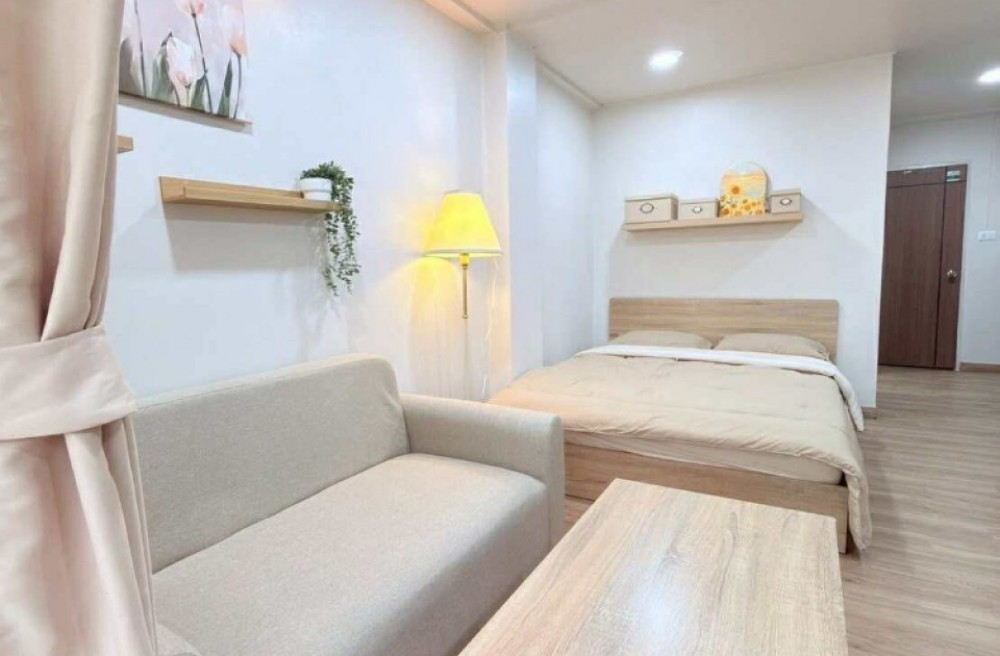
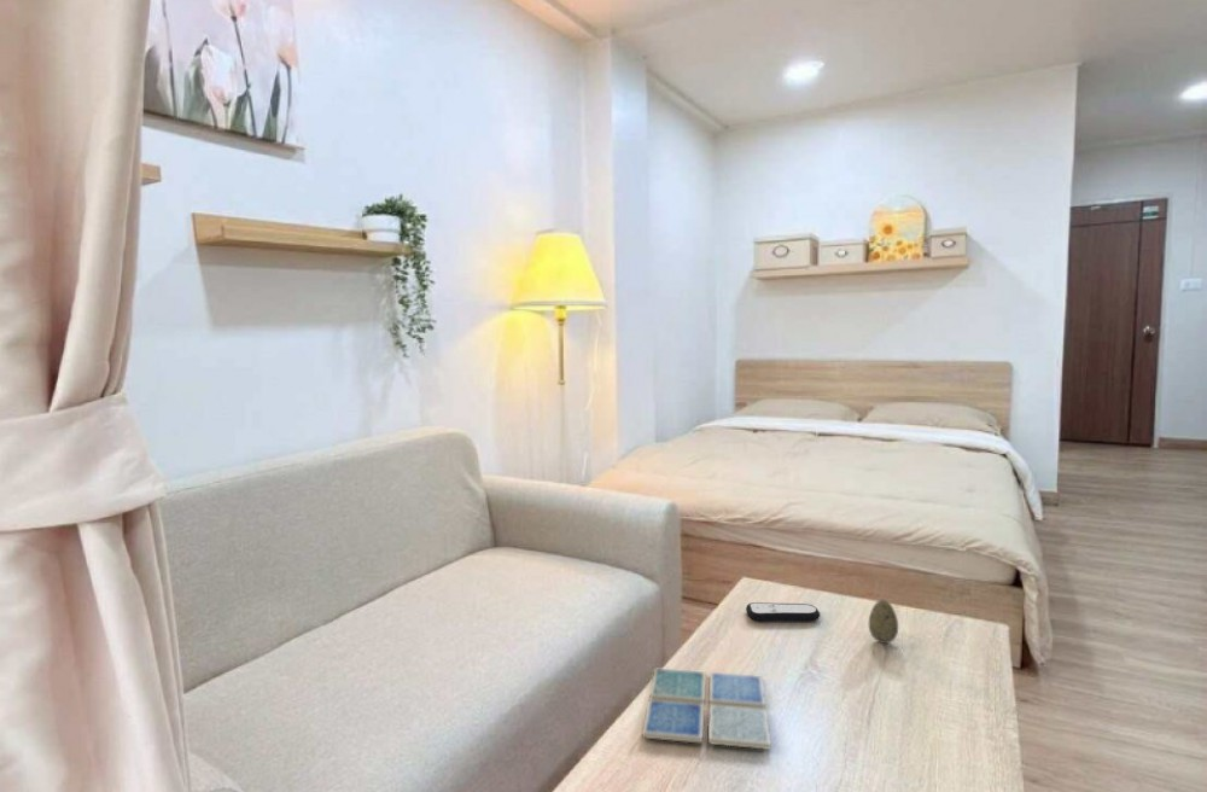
+ remote control (782, 611)
+ drink coaster (704, 703)
+ decorative egg (882, 619)
